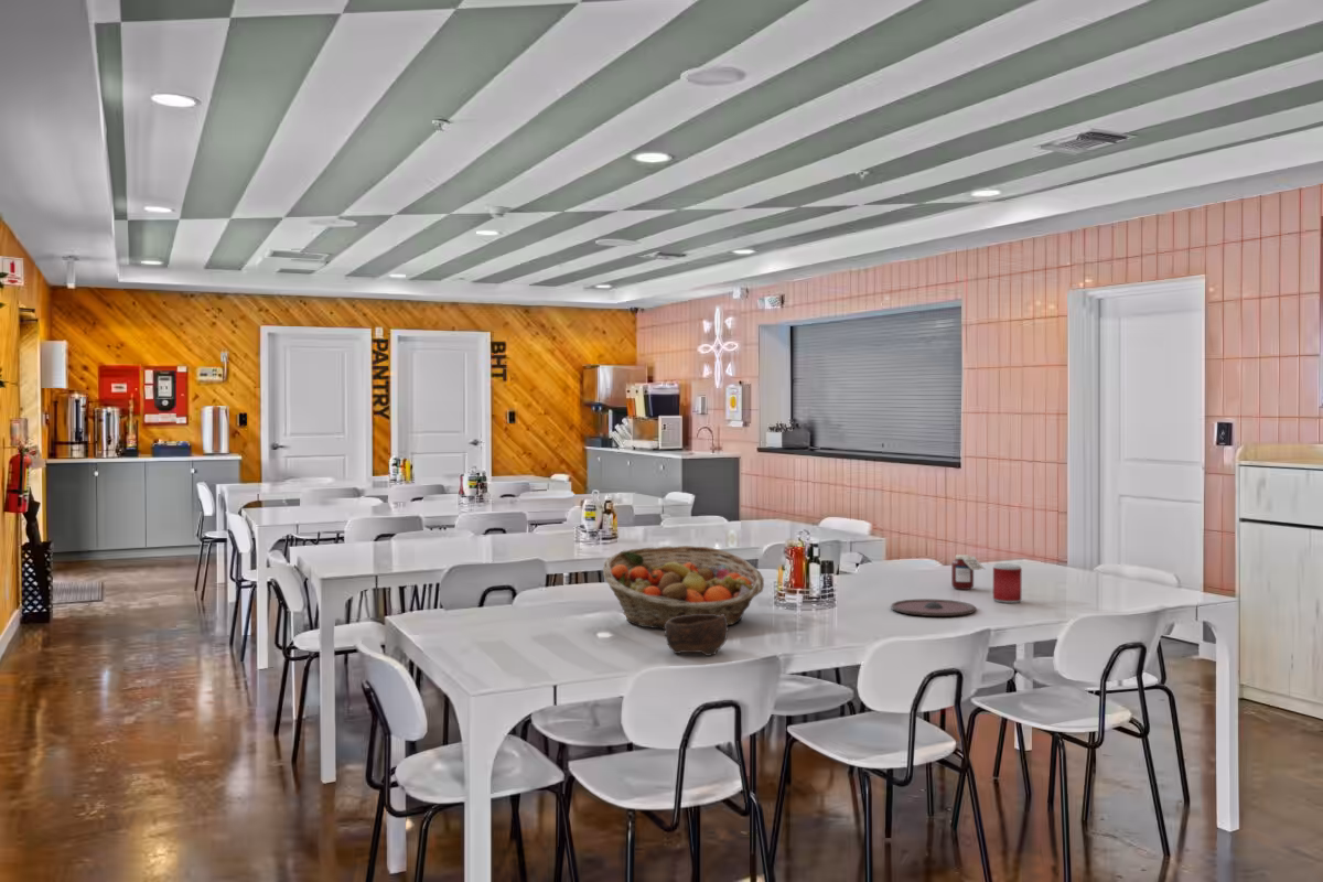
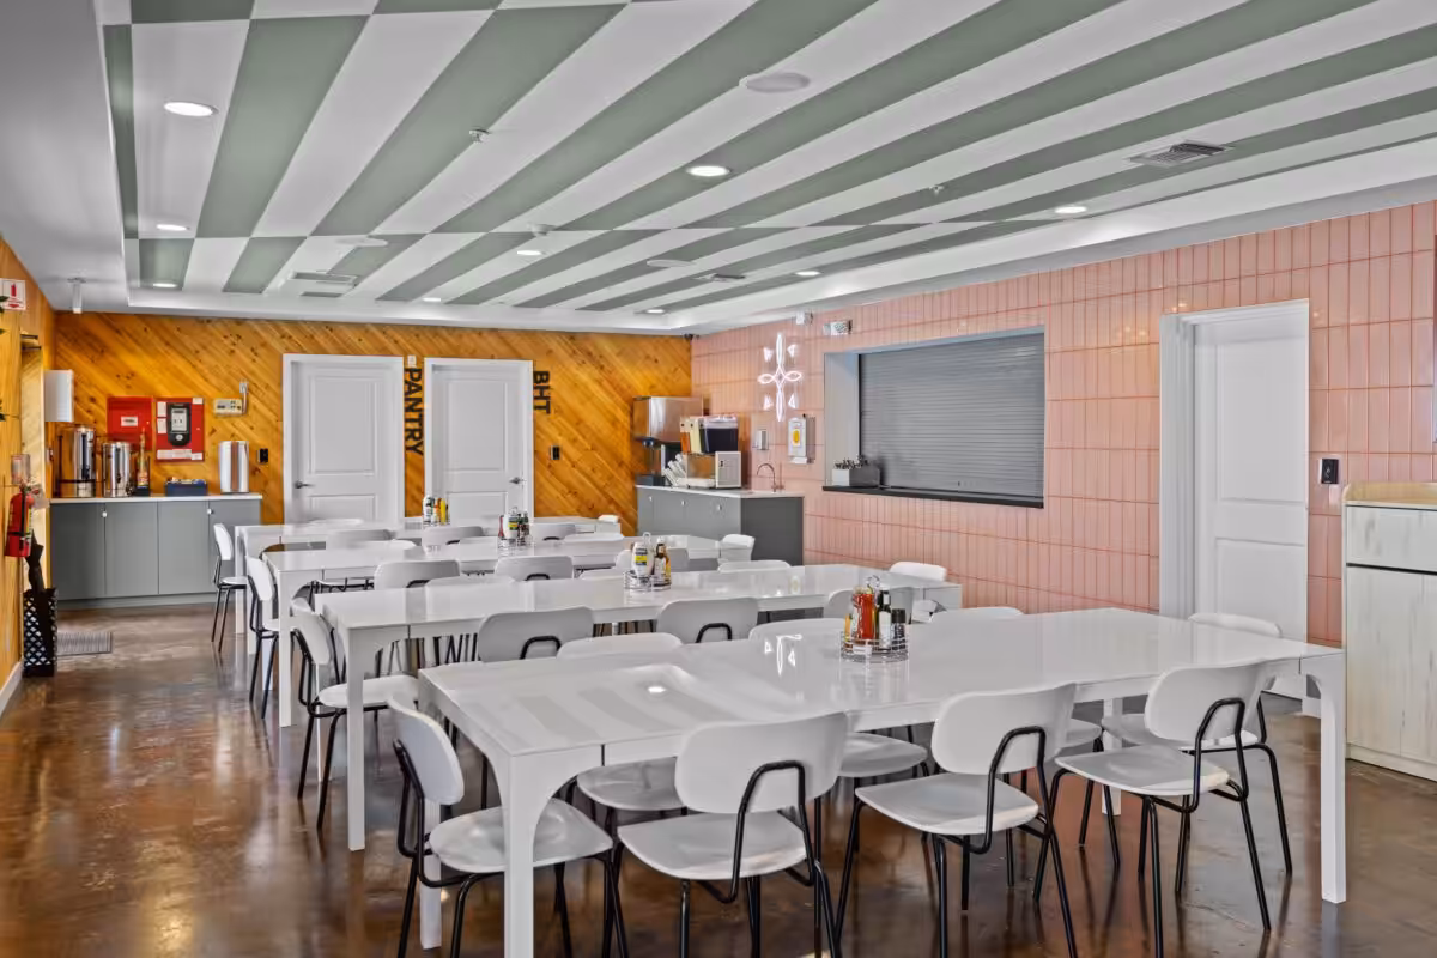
- beverage can (1007, 582)
- fruit basket (682, 585)
- bowl (696, 633)
- jar (966, 572)
- plate (933, 605)
